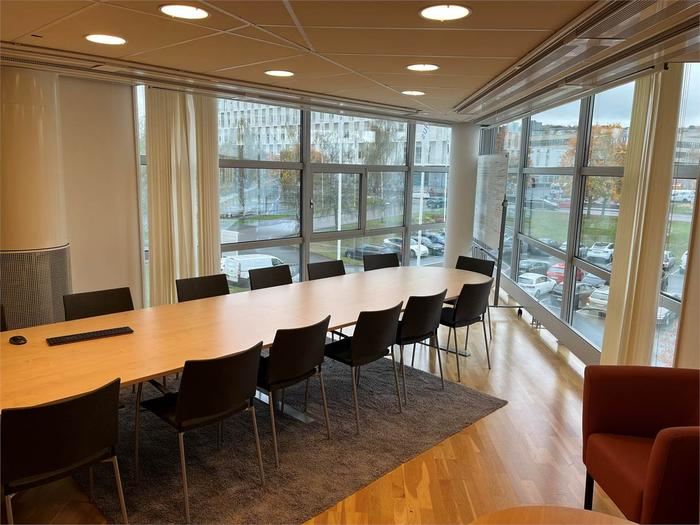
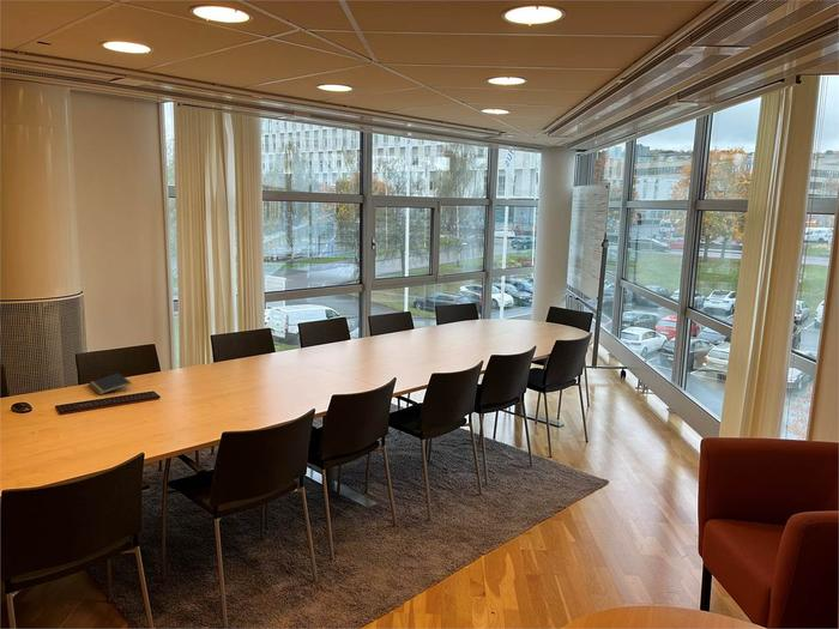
+ notepad (109, 383)
